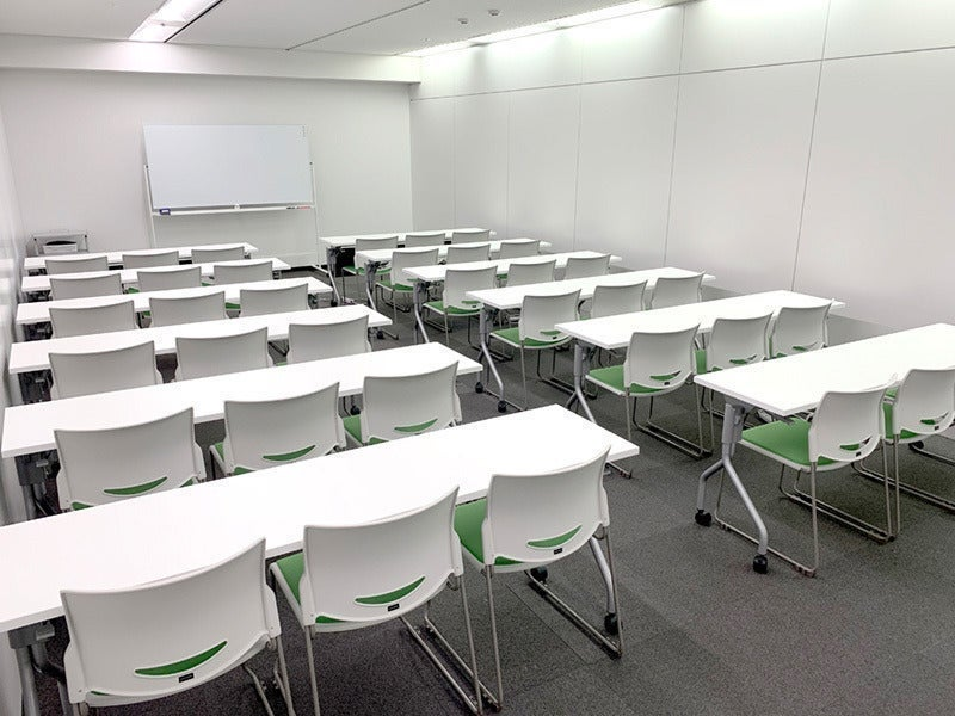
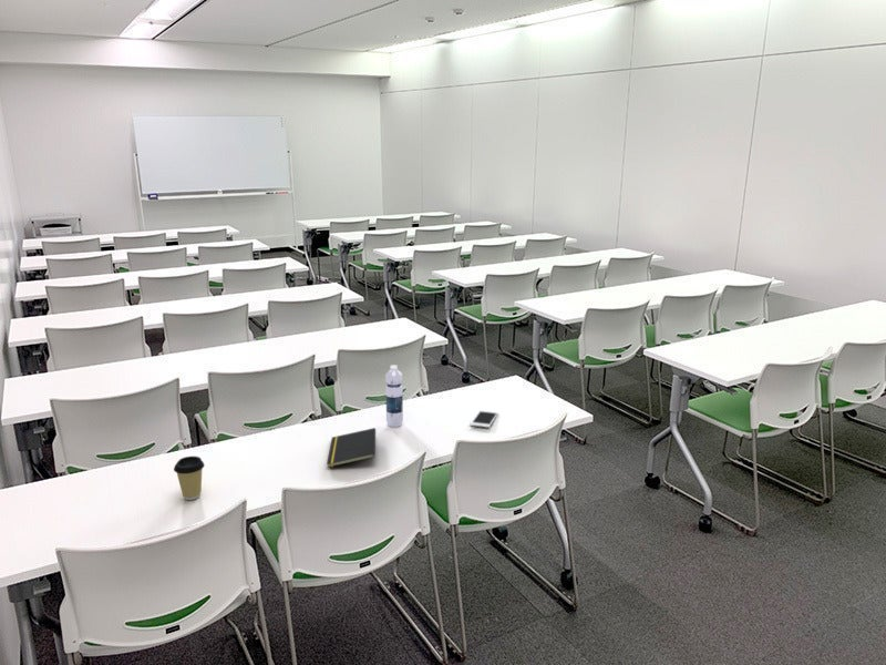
+ cell phone (484, 418)
+ coffee cup (189, 479)
+ water bottle (394, 395)
+ notepad (352, 447)
